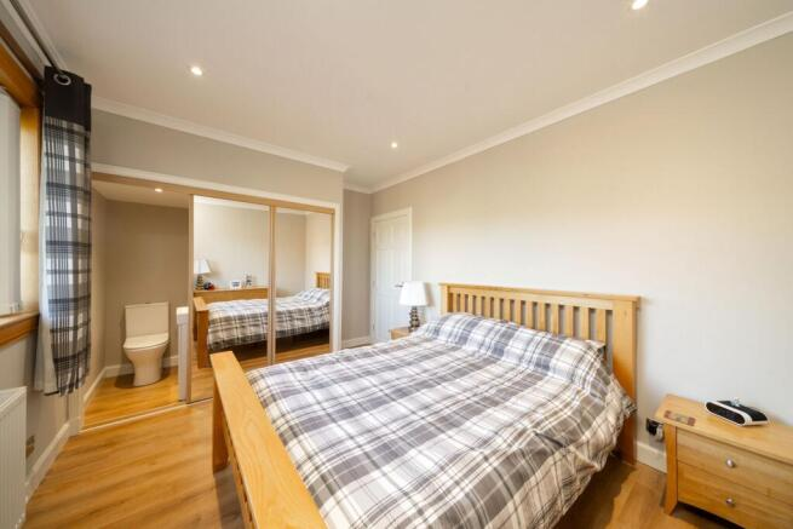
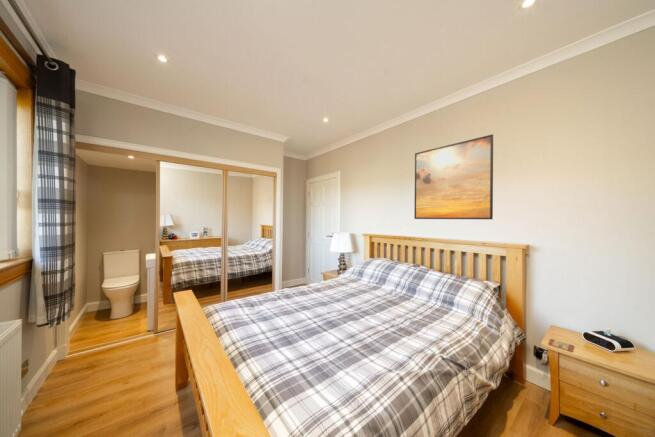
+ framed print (448, 182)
